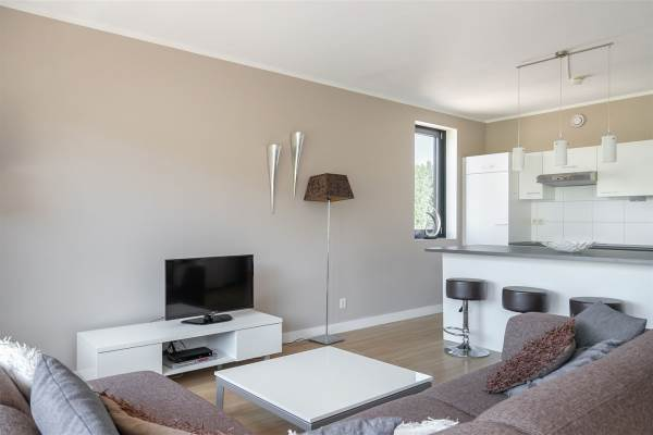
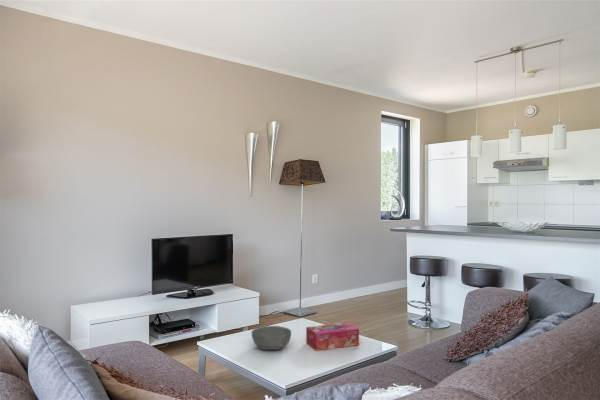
+ tissue box (332, 335)
+ bowl (271, 338)
